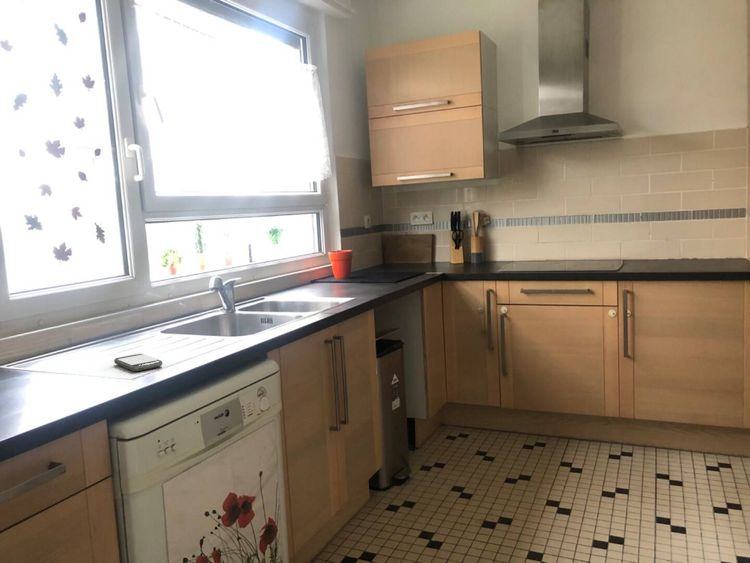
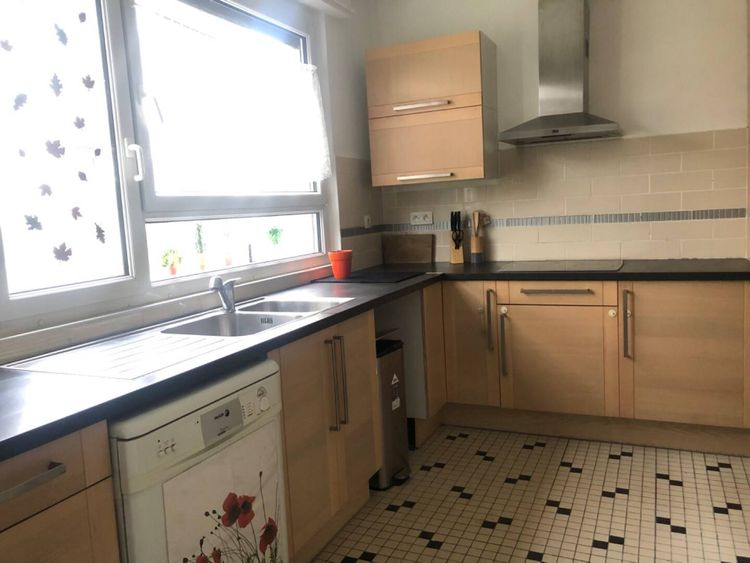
- smartphone (138, 362)
